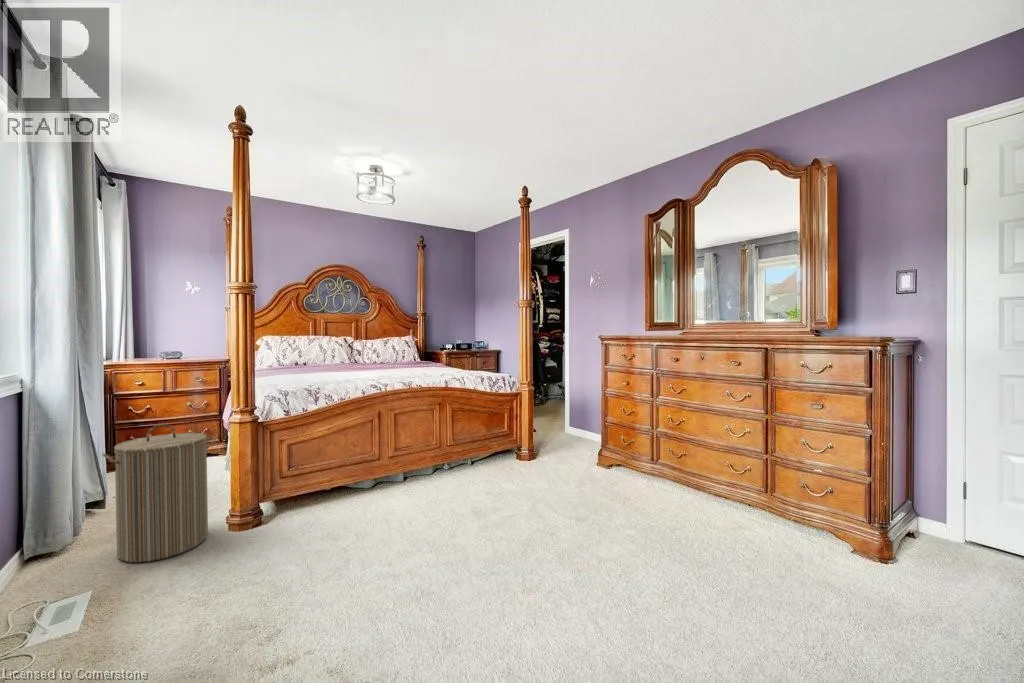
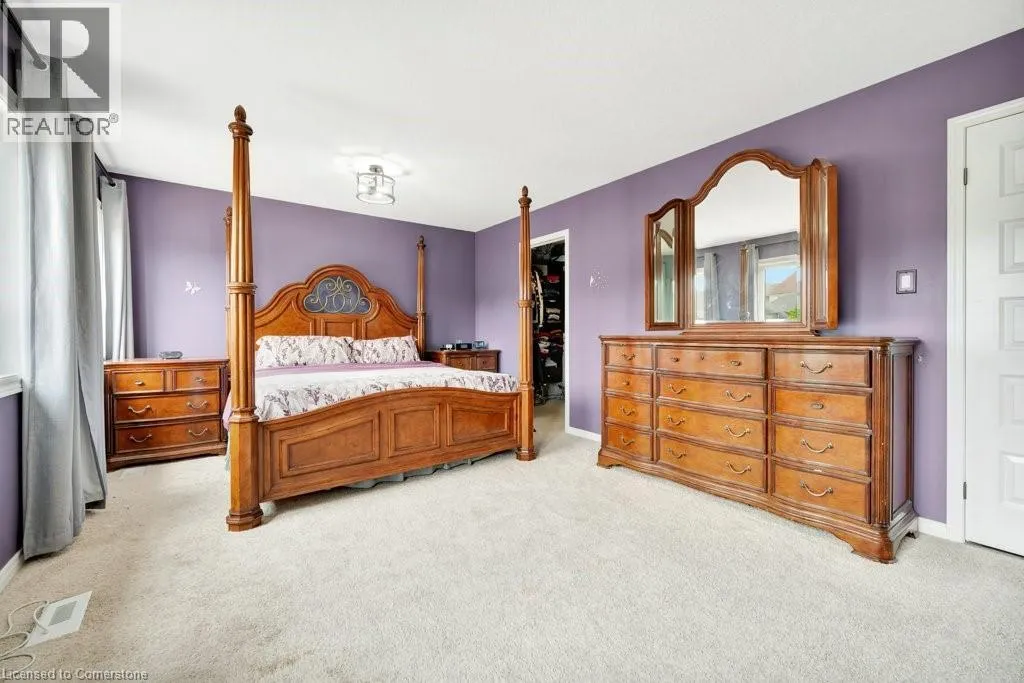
- laundry hamper (163, 484)
